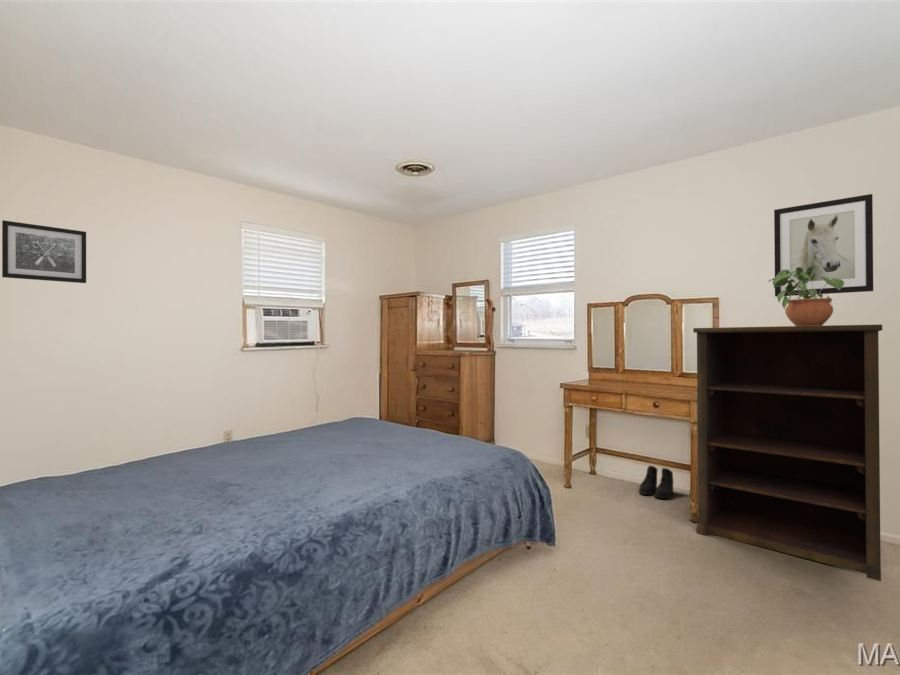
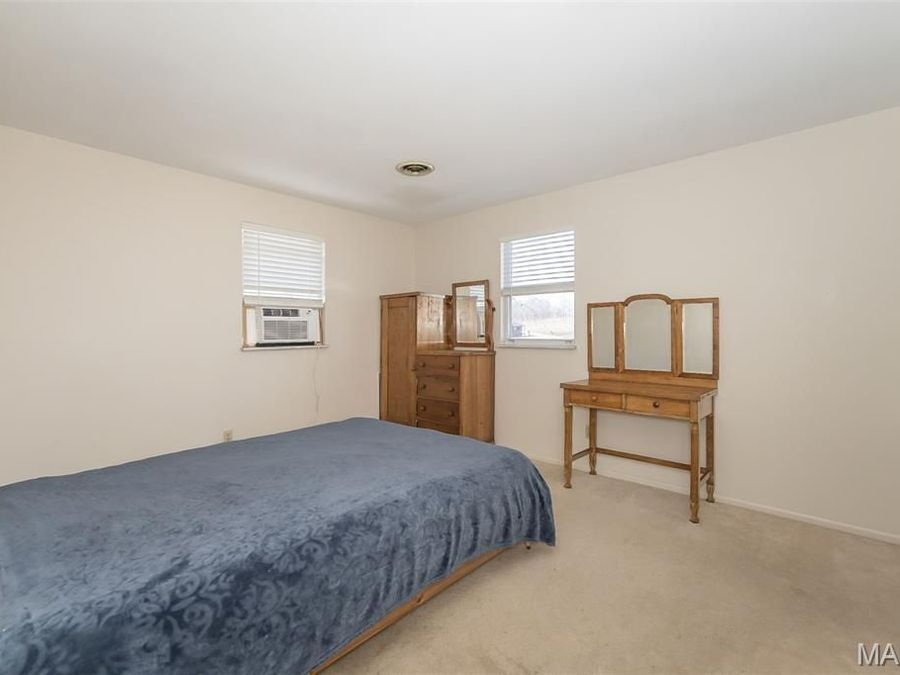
- wall art (46, 253)
- boots (656, 480)
- shelving unit (783, 432)
- potted plant (801, 293)
- wall art (821, 248)
